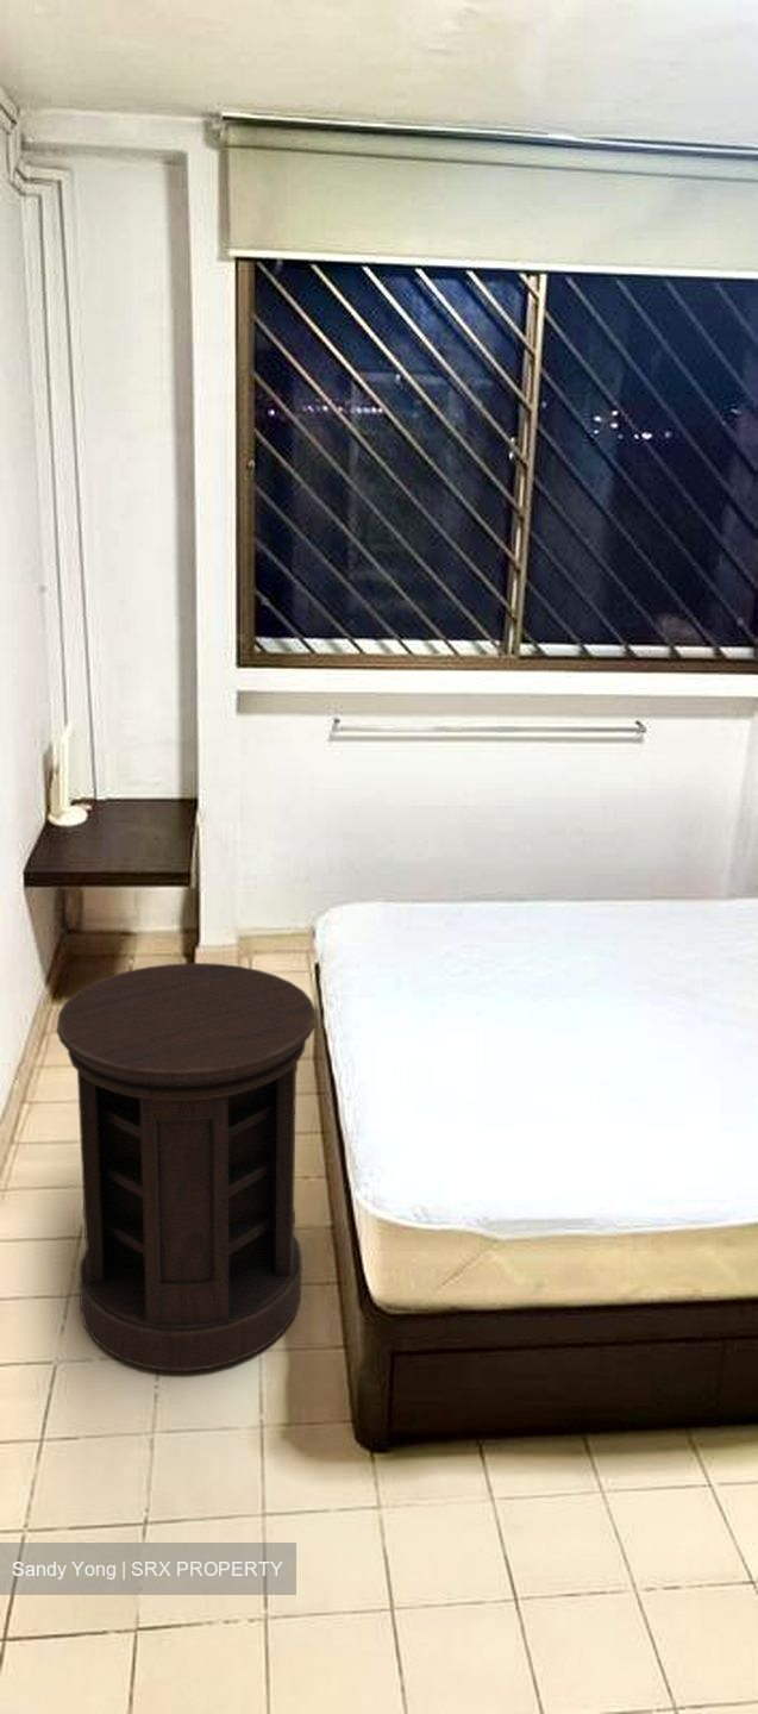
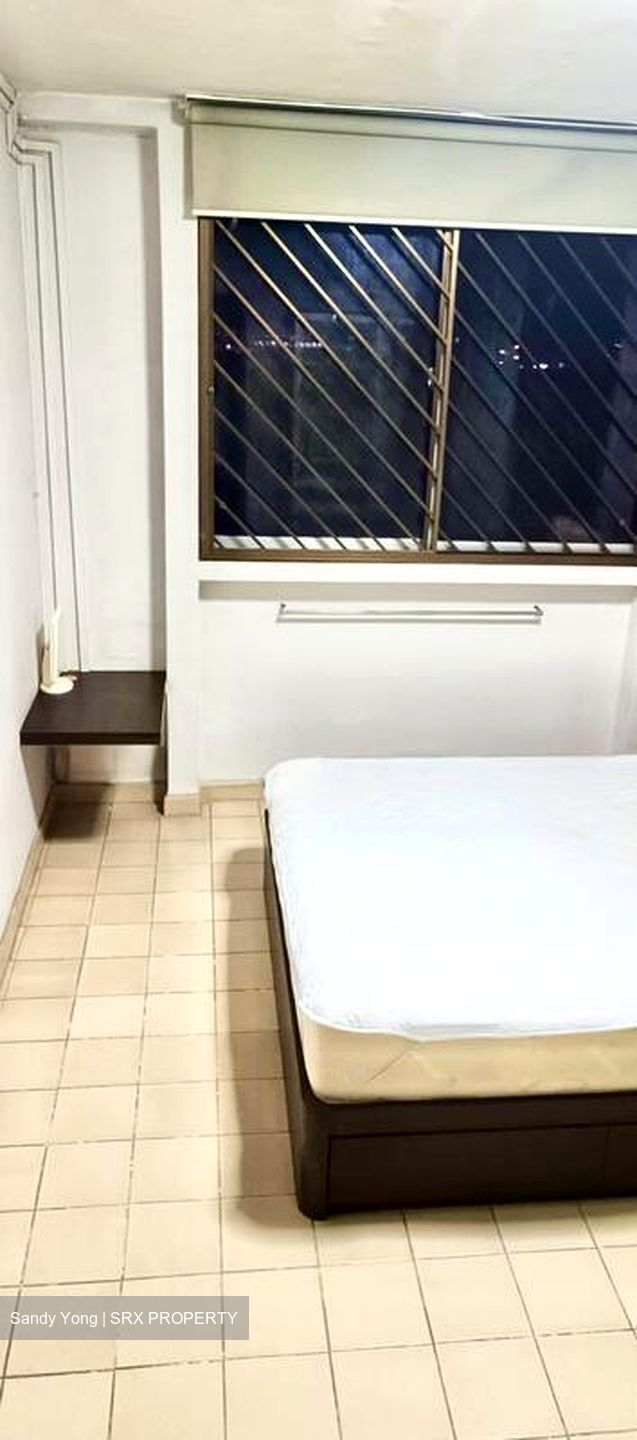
- side table (190, 1157)
